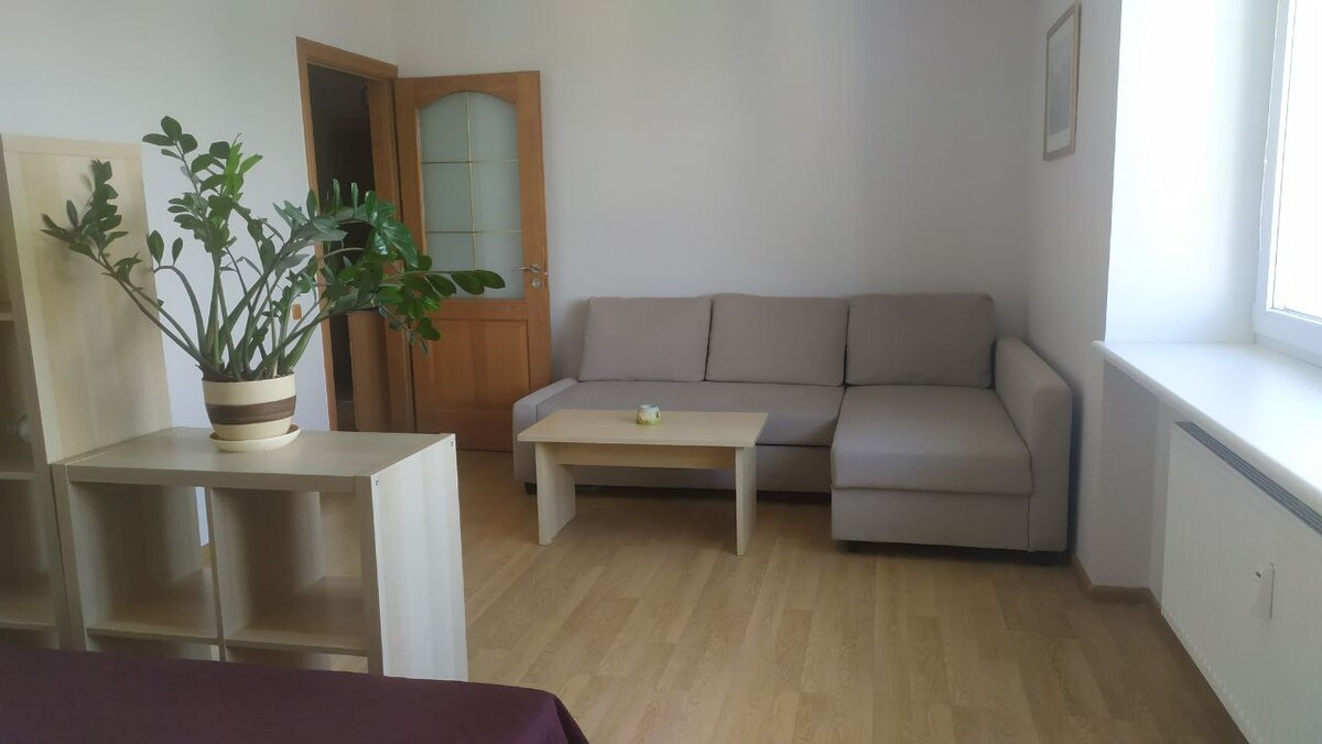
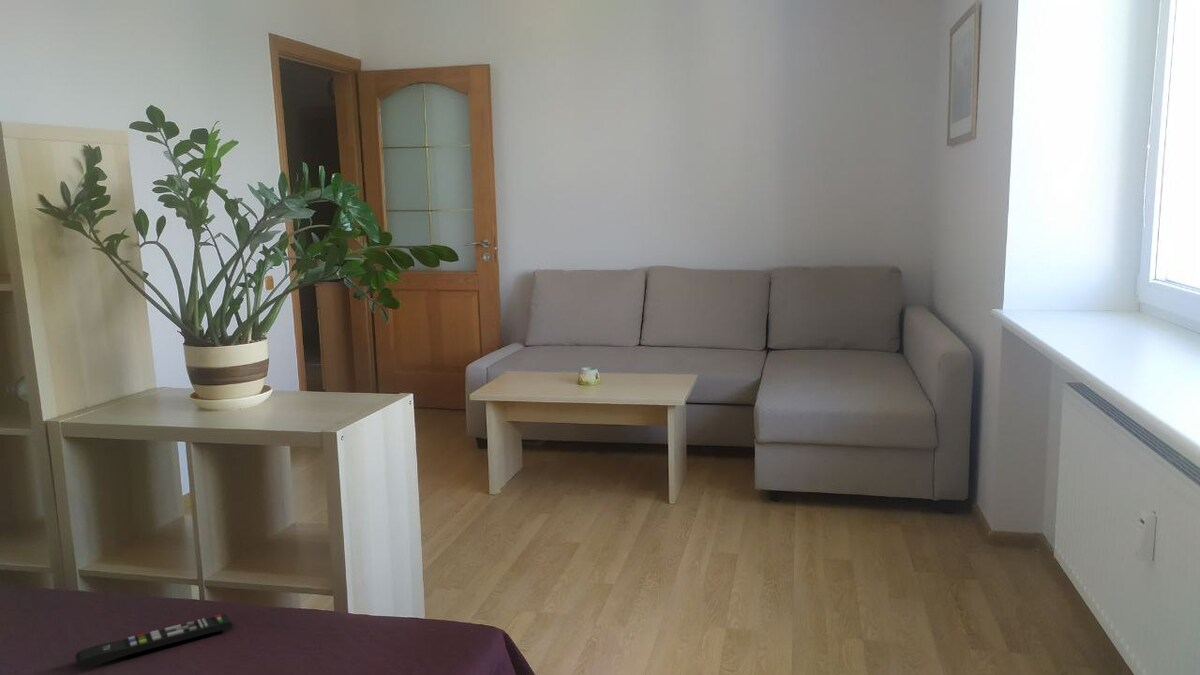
+ remote control (156, 639)
